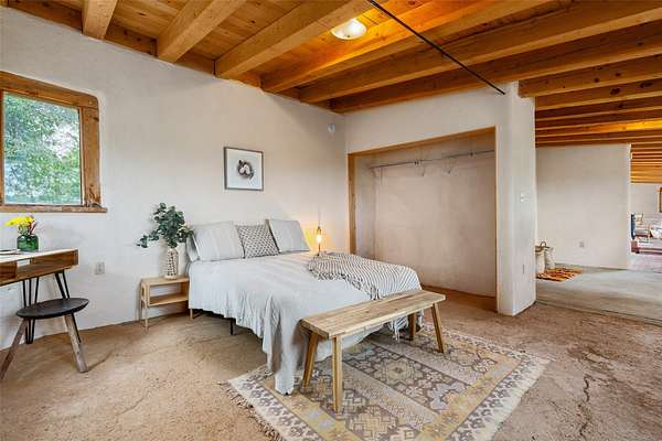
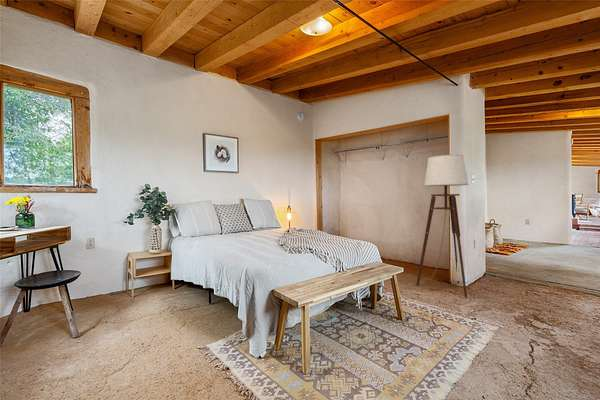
+ floor lamp (444, 222)
